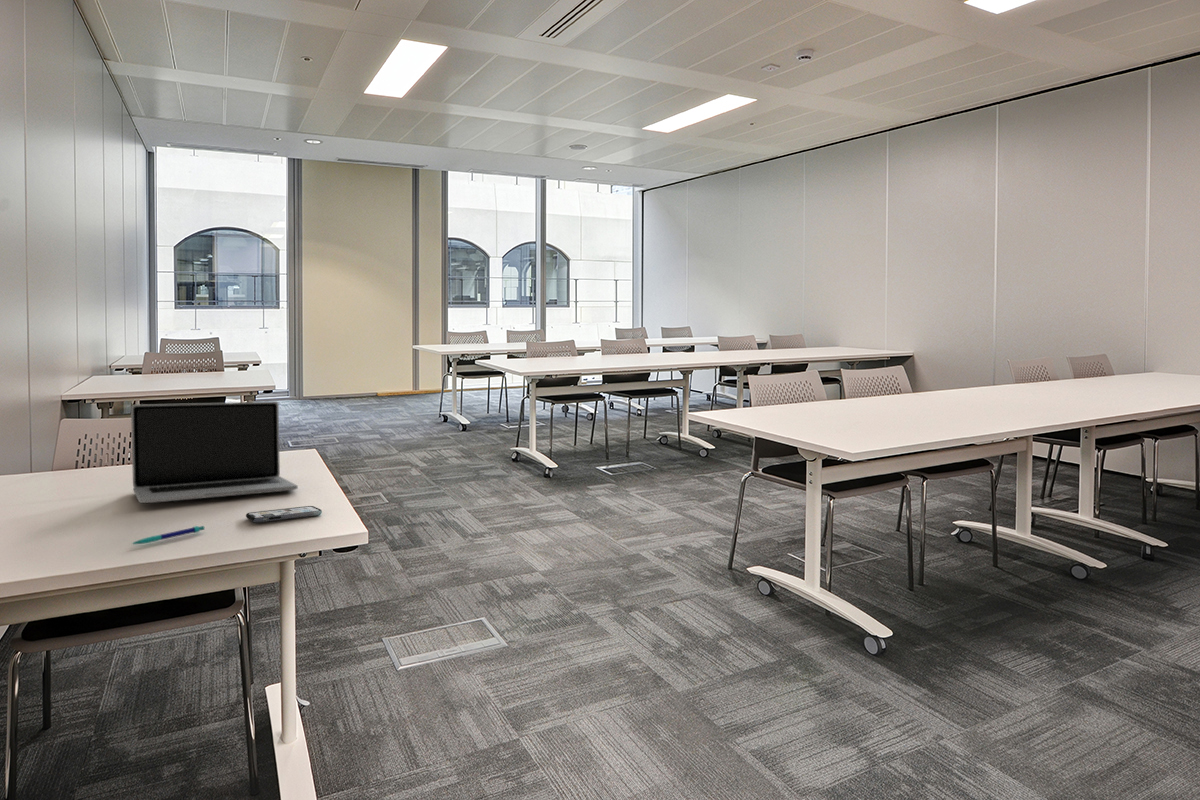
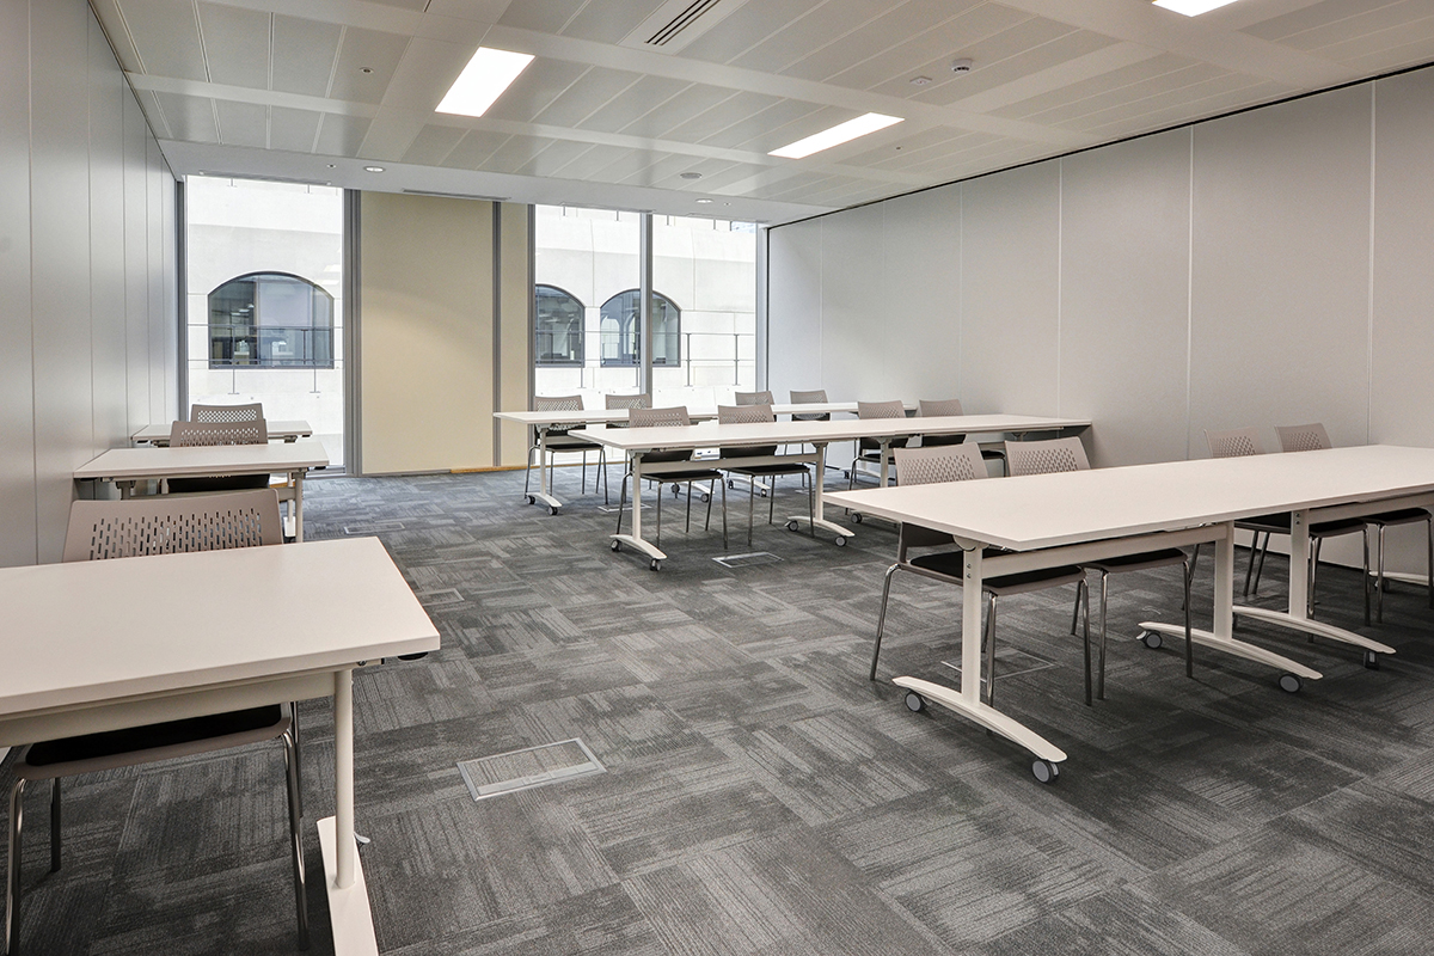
- phone case (284, 513)
- laptop (215, 448)
- pen (168, 534)
